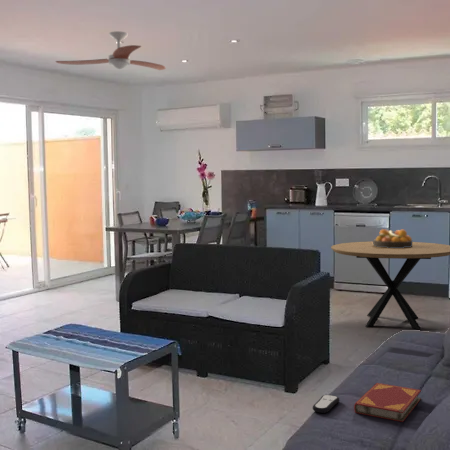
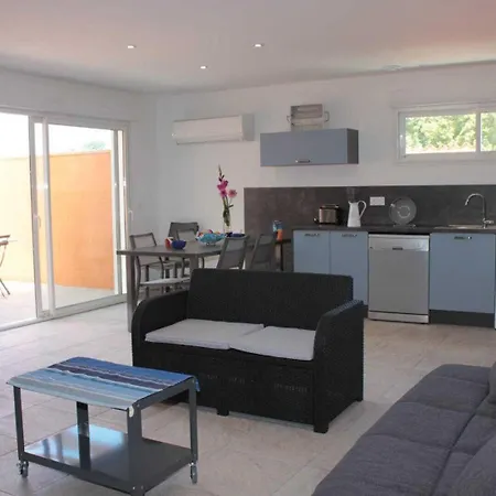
- dining table (392, 284)
- hardback book (388, 401)
- ceiling fan (114, 51)
- fruit bowl (392, 237)
- remote control (325, 403)
